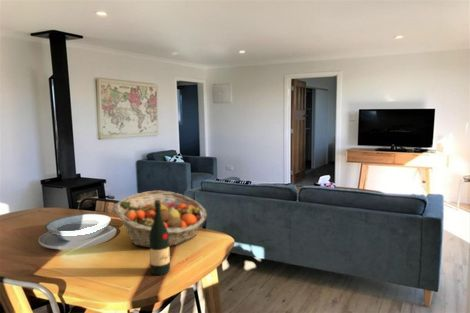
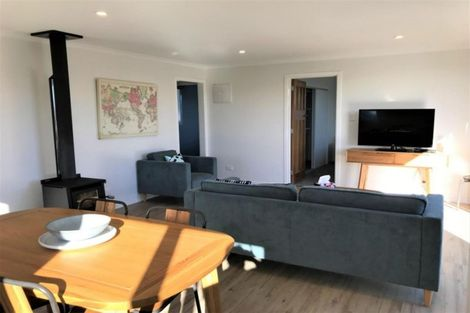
- fruit basket (162, 216)
- wine bottle (159, 236)
